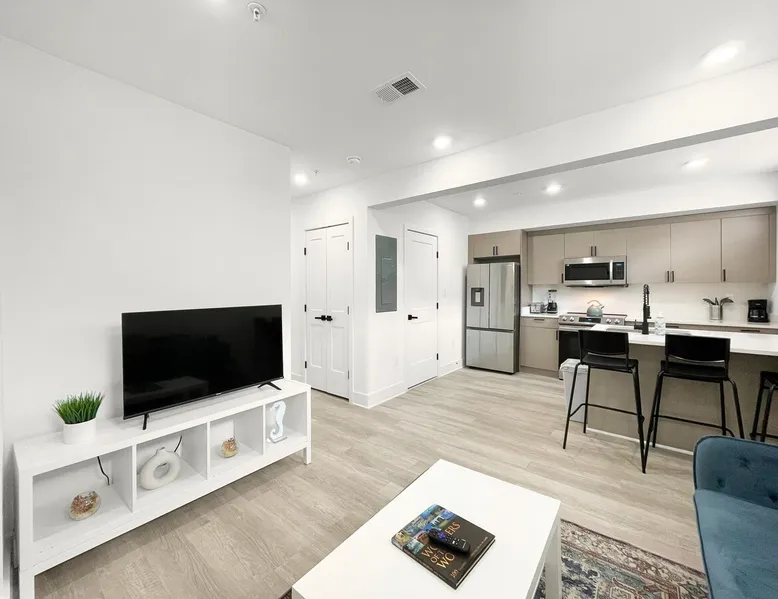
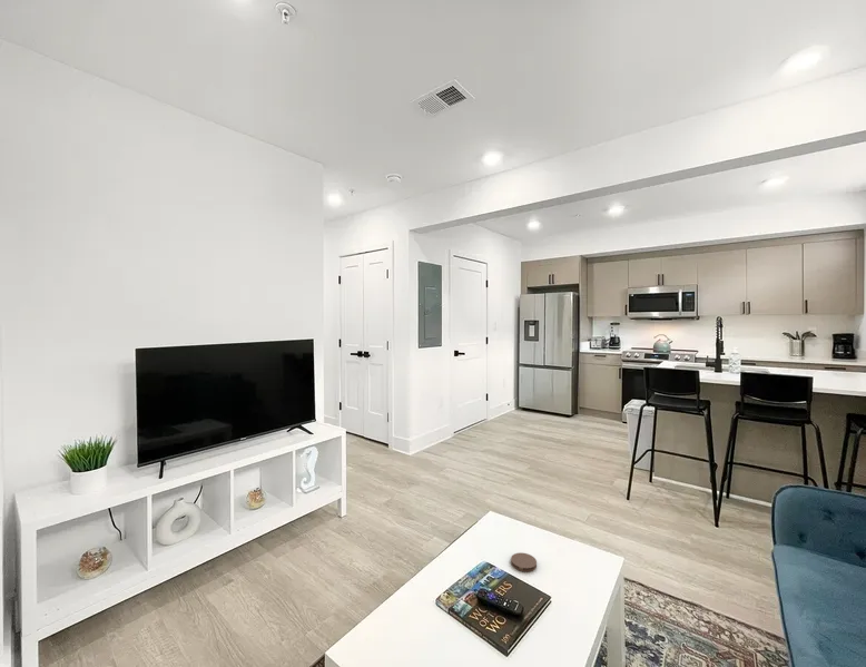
+ coaster (523, 561)
